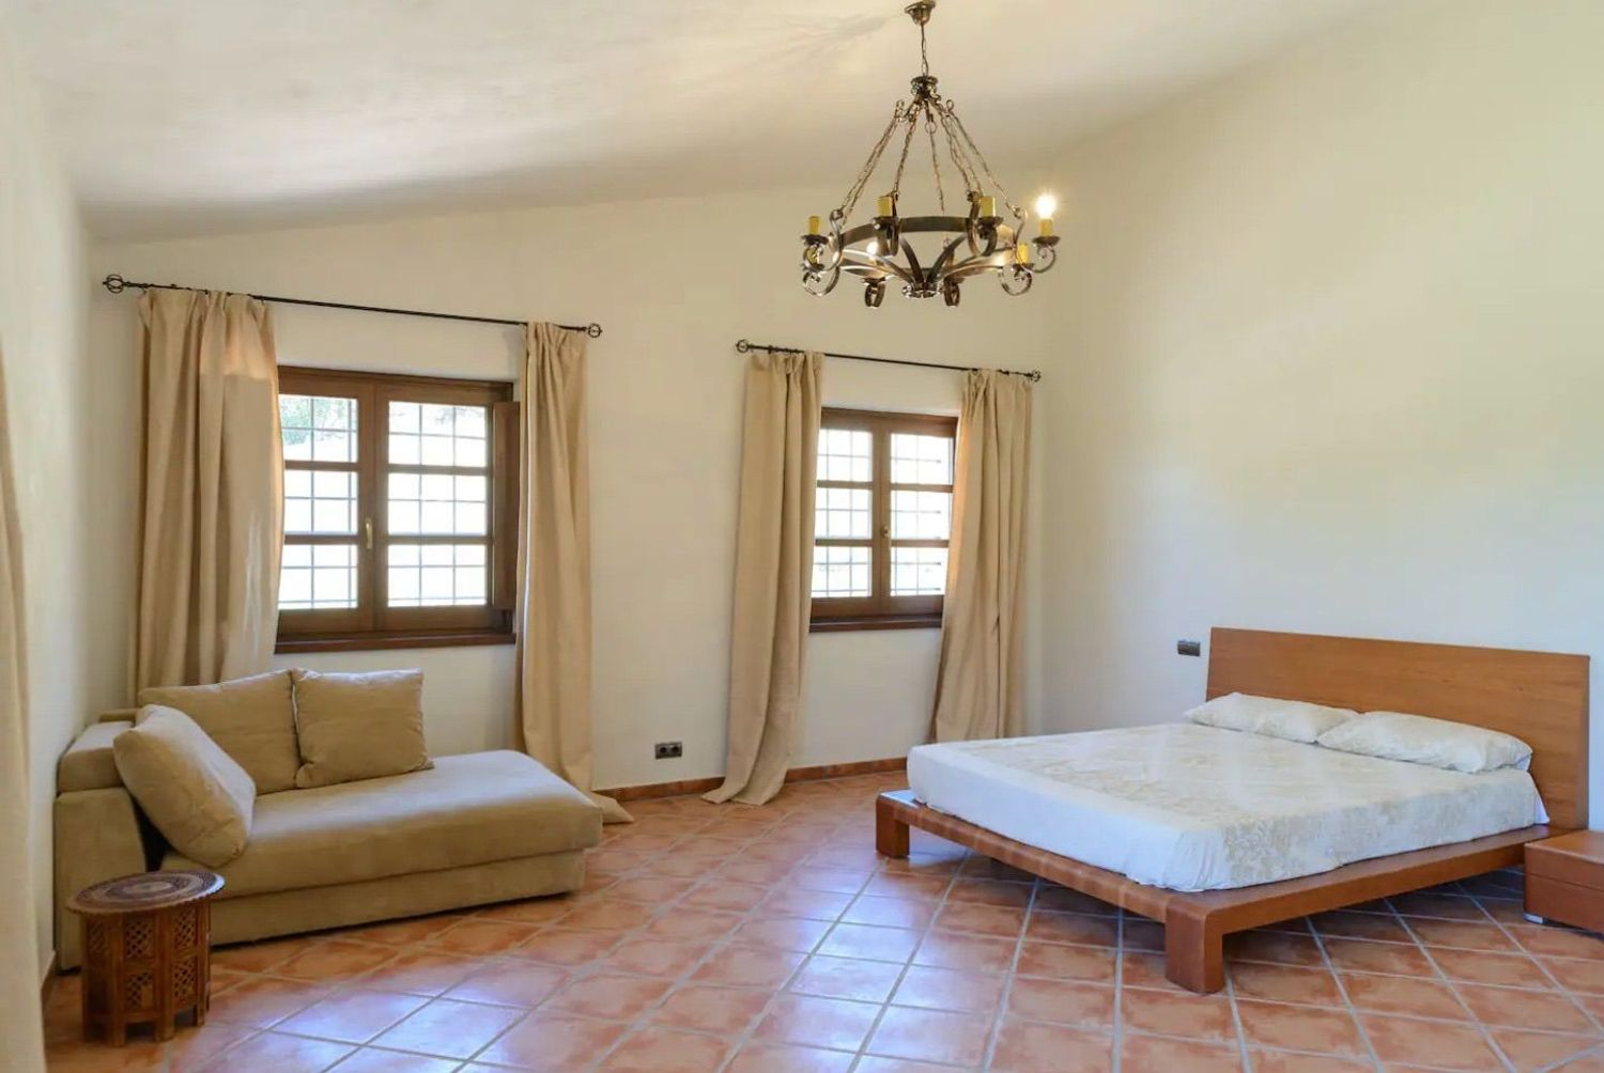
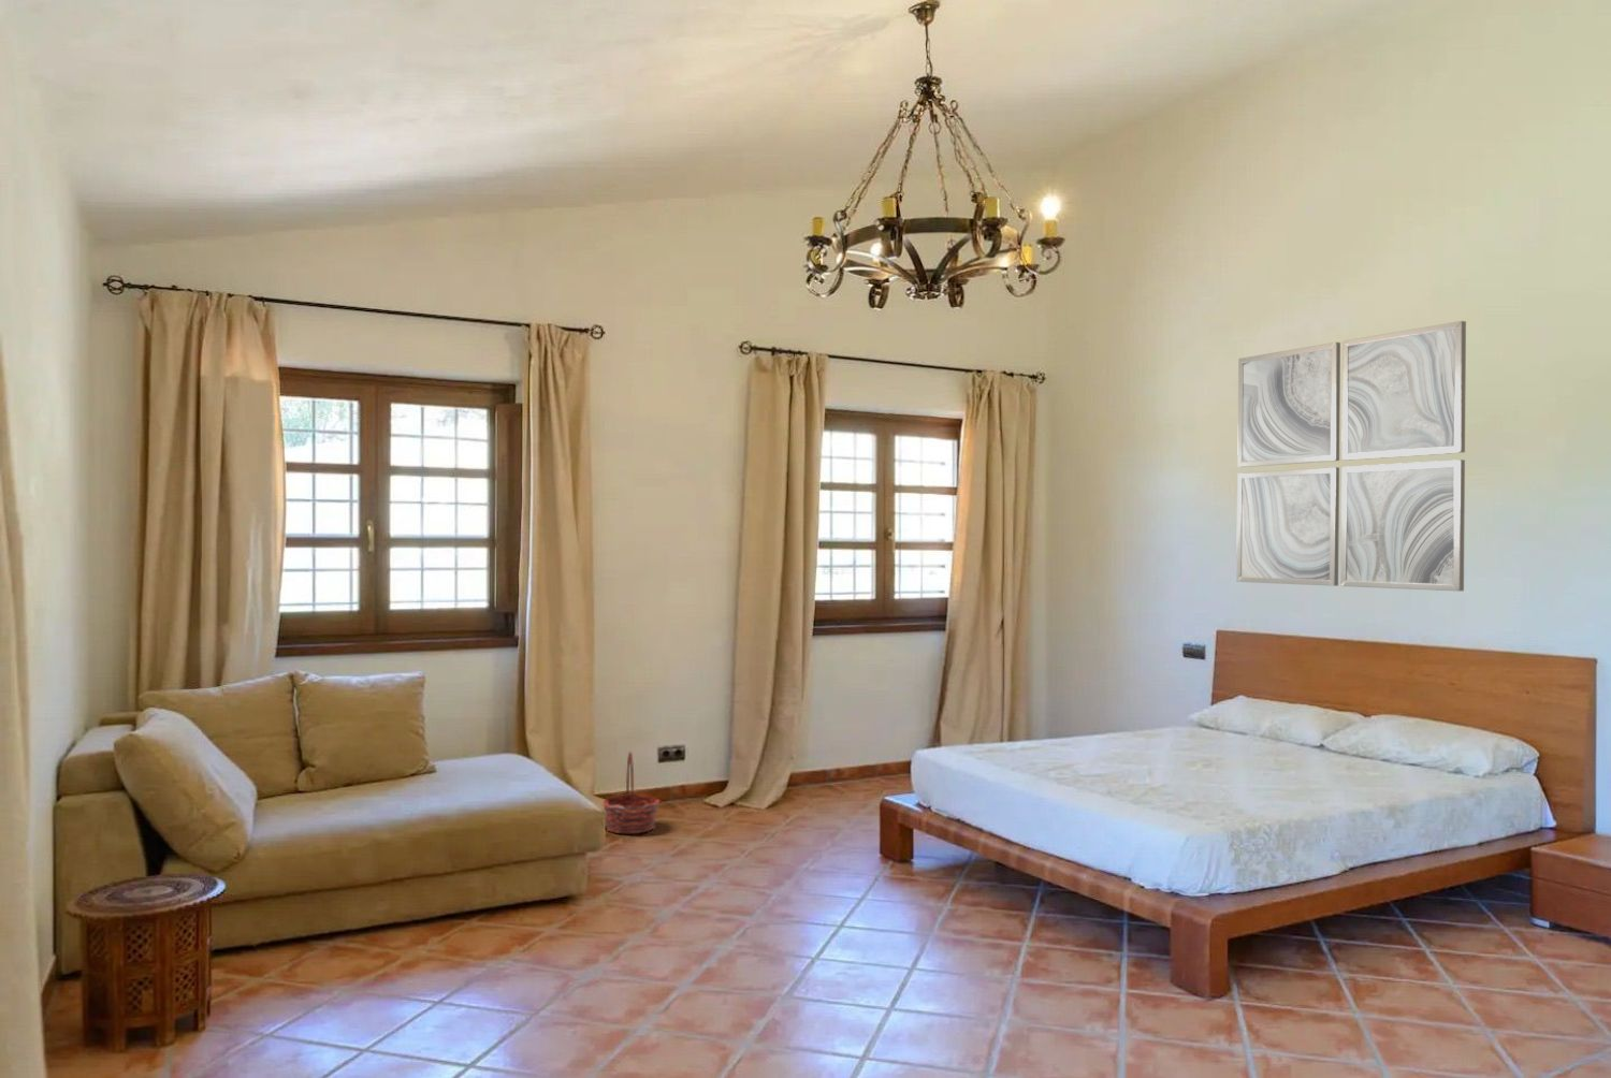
+ wall art (1341, 467)
+ basket (632, 789)
